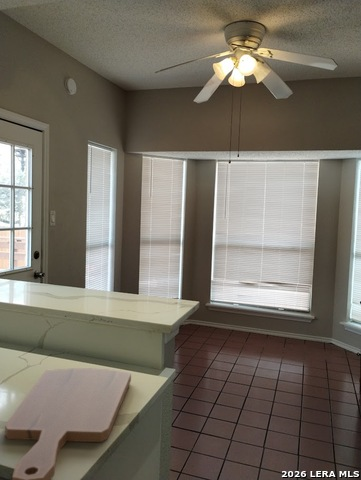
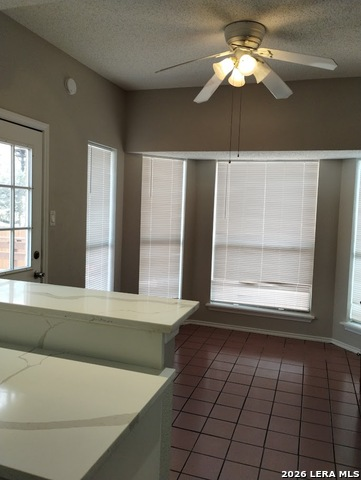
- cutting board (71, 405)
